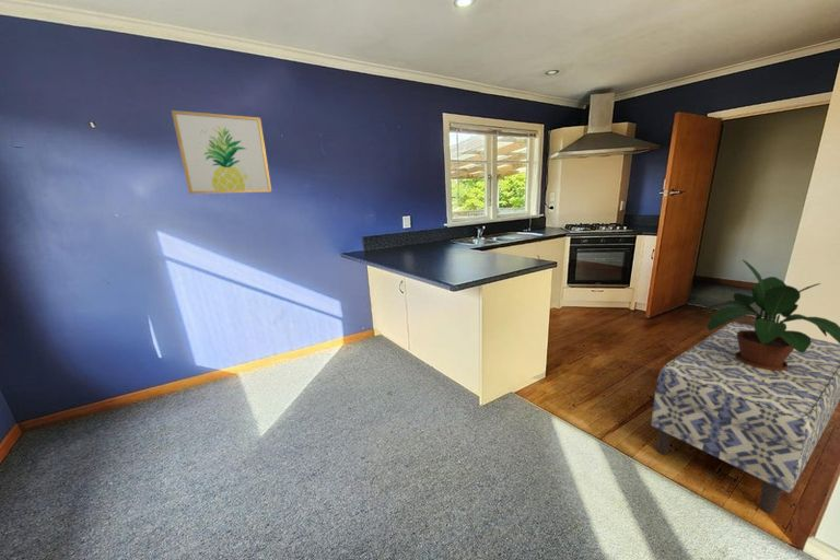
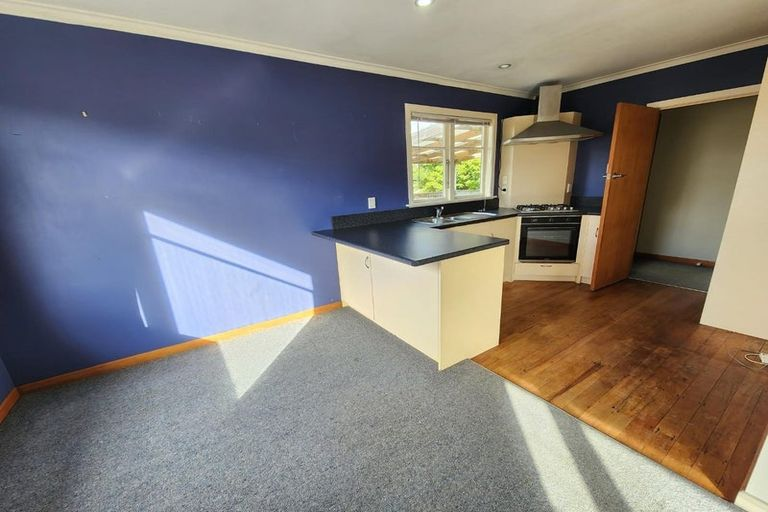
- wall art (225, 154)
- bench (750, 398)
- potted plant (769, 312)
